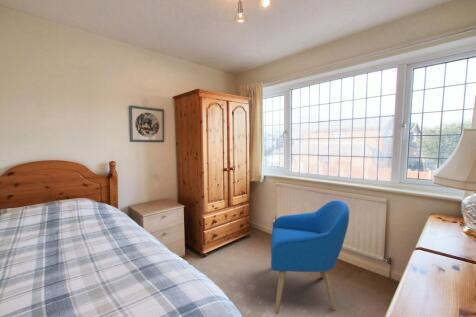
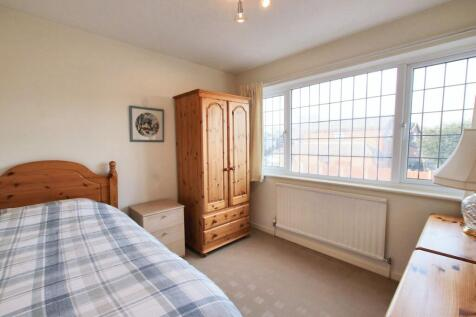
- armchair (307, 245)
